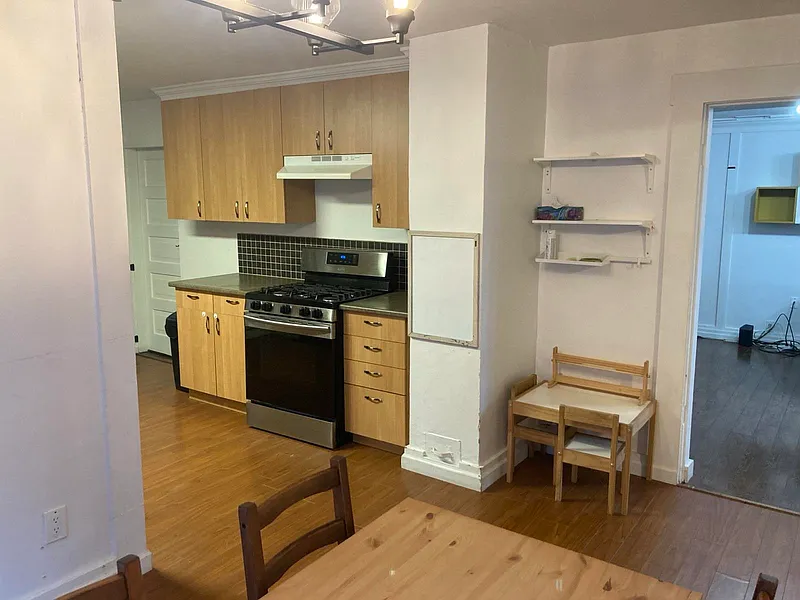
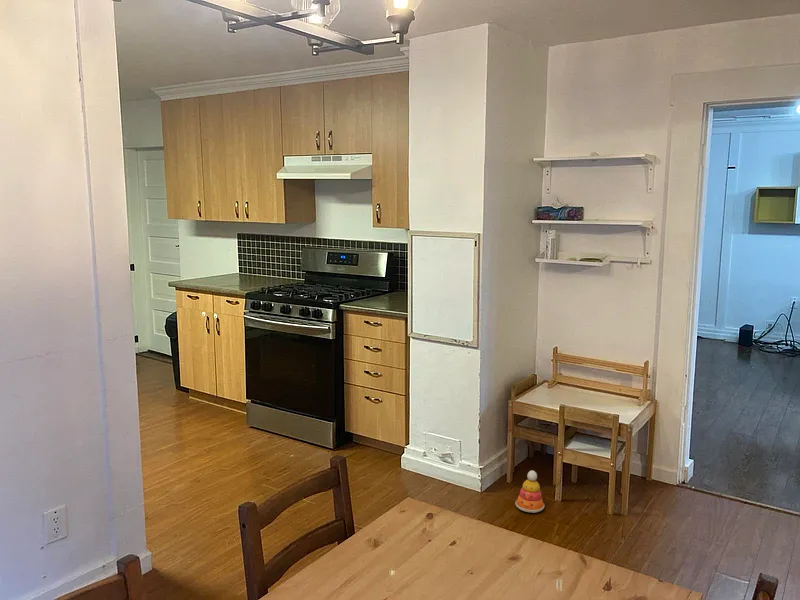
+ stacking toy (530, 489)
